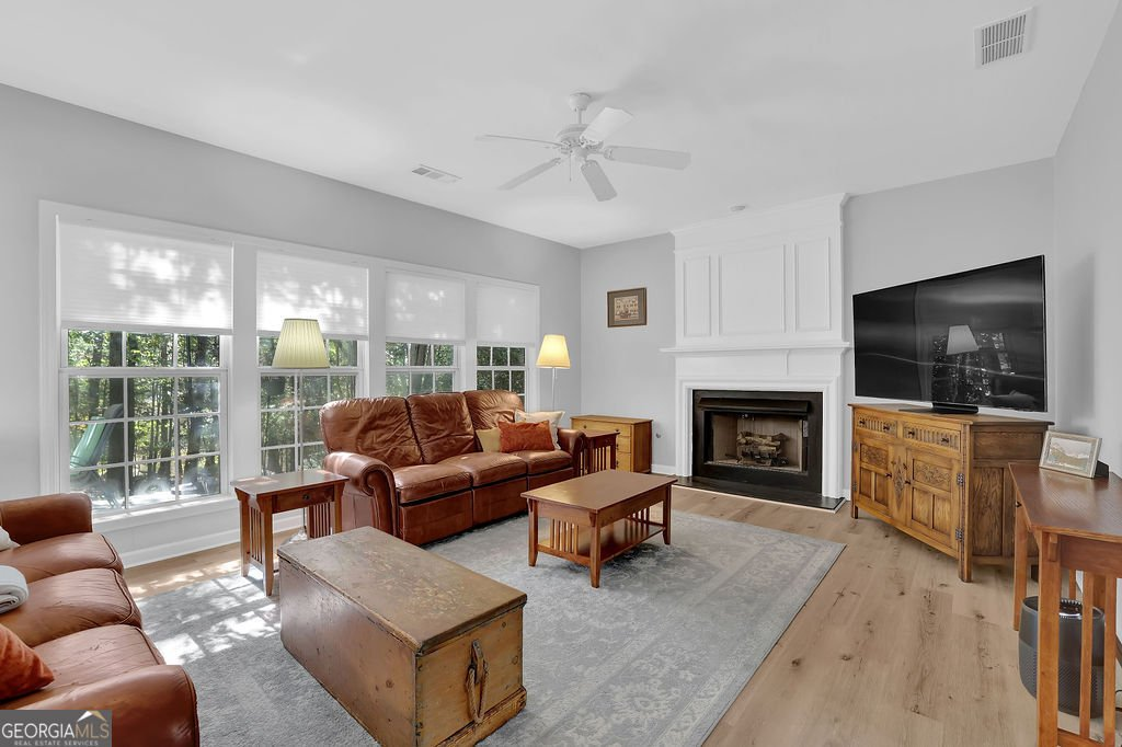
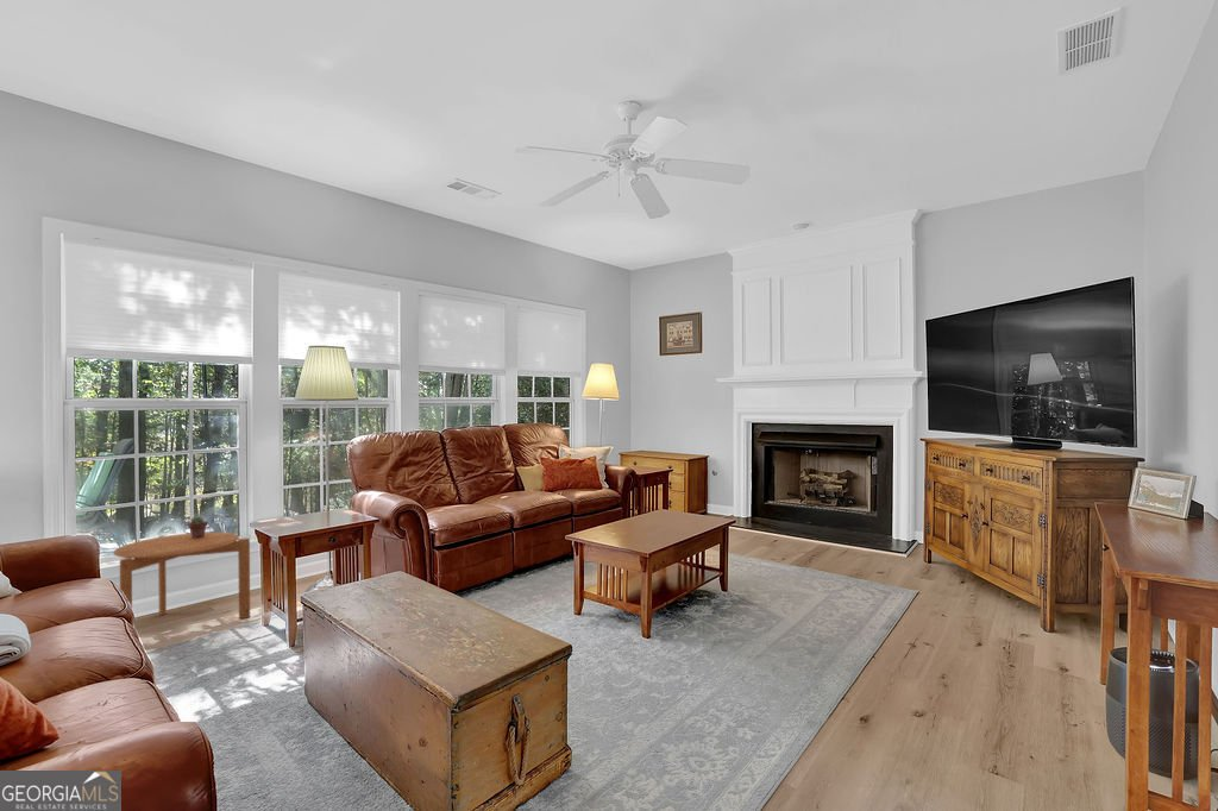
+ side table (165, 583)
+ potted succulent (197, 526)
